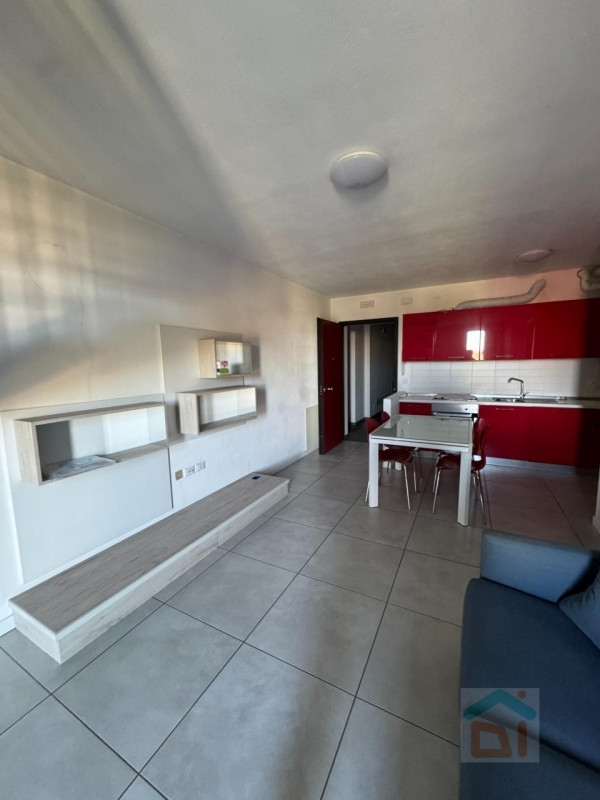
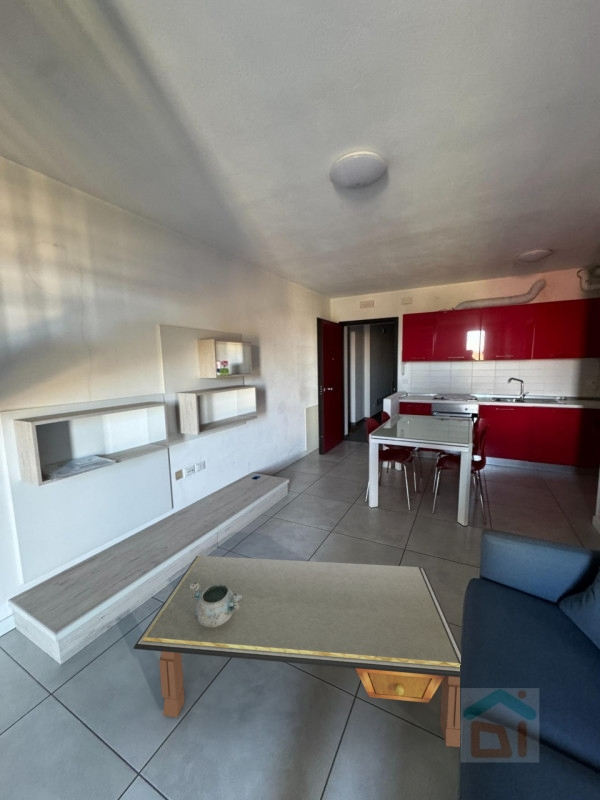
+ decorative bowl (216, 602)
+ coffee table (300, 634)
